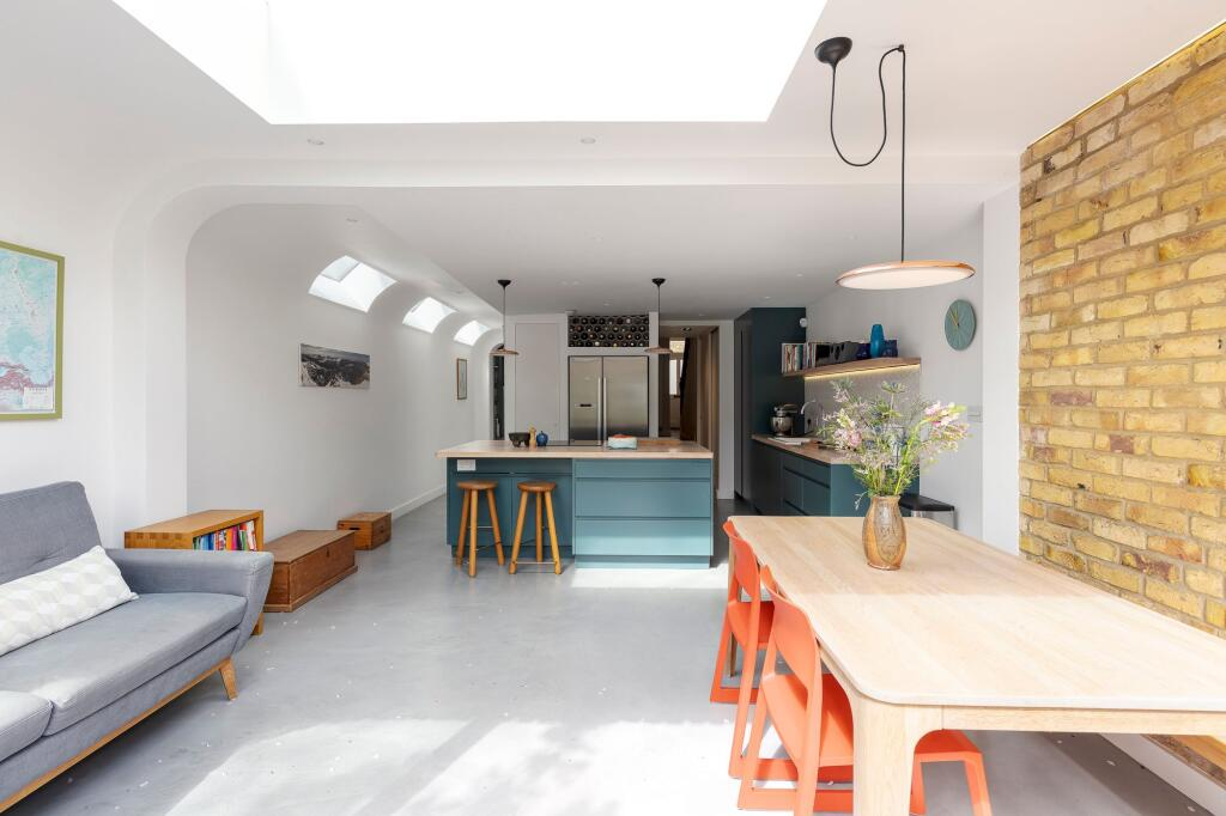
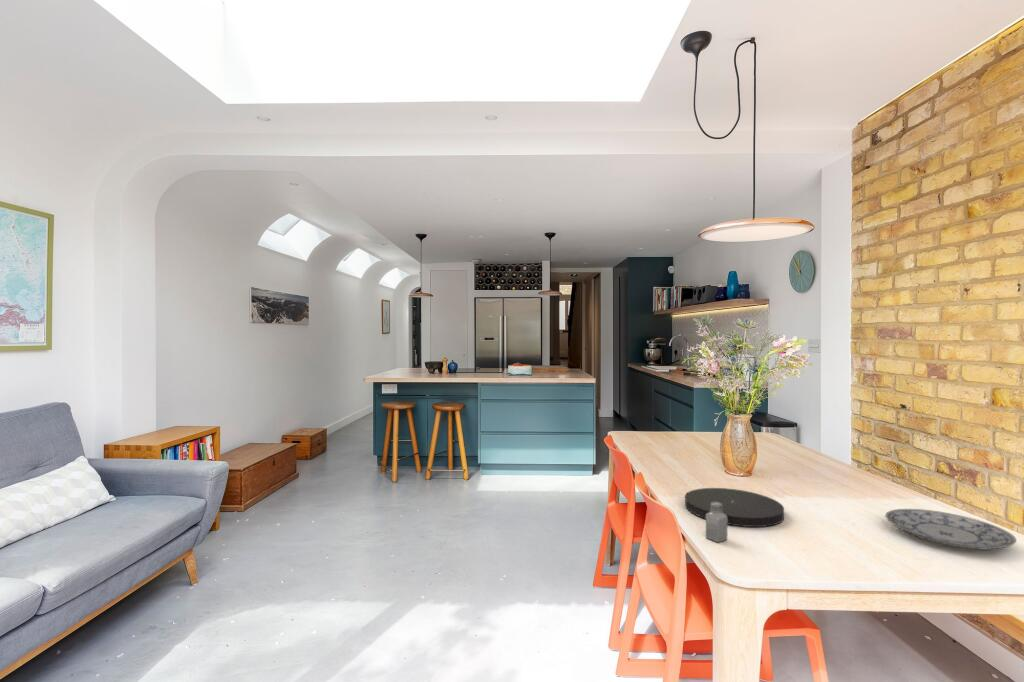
+ saltshaker (716, 521)
+ plate (946, 531)
+ plate (732, 505)
